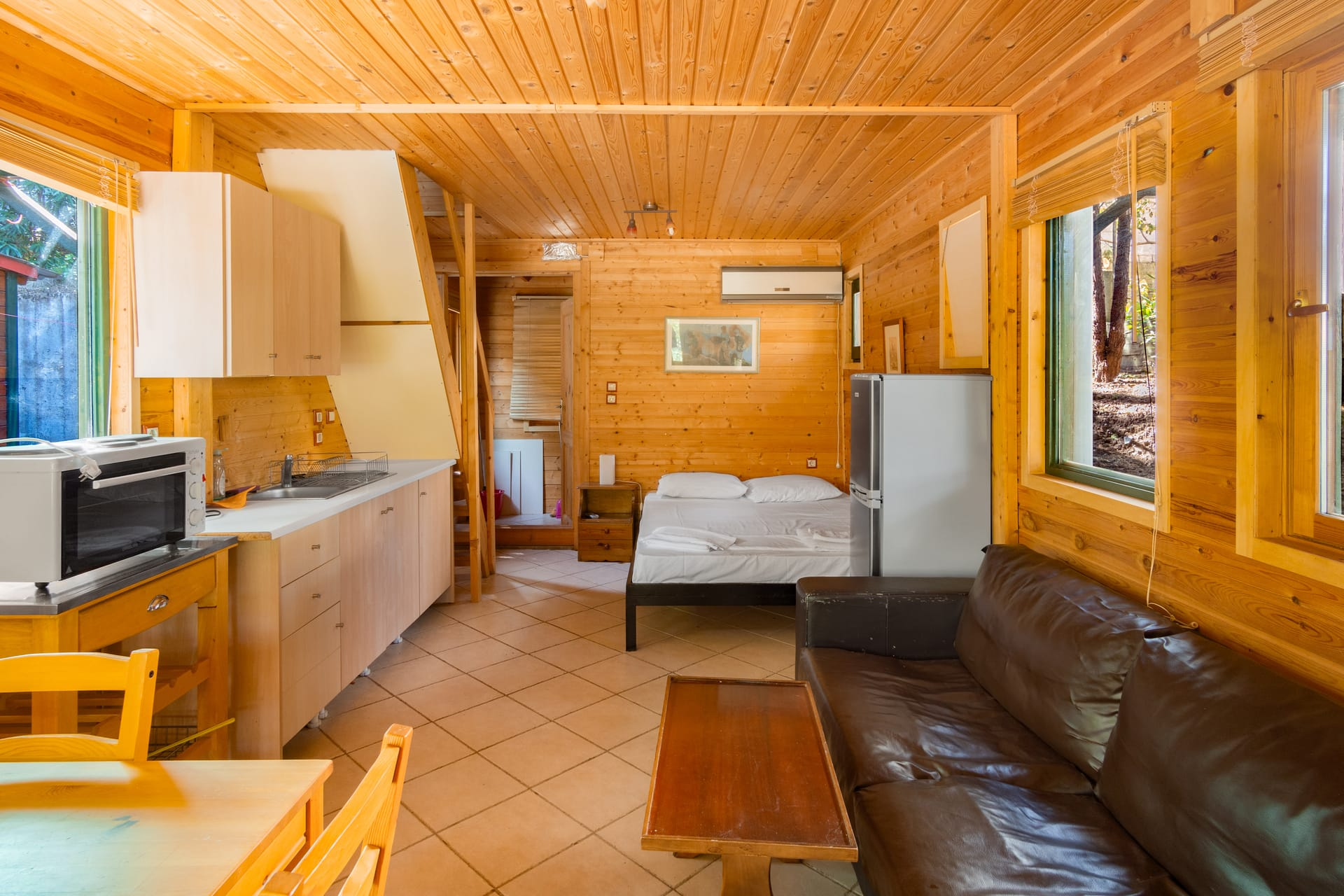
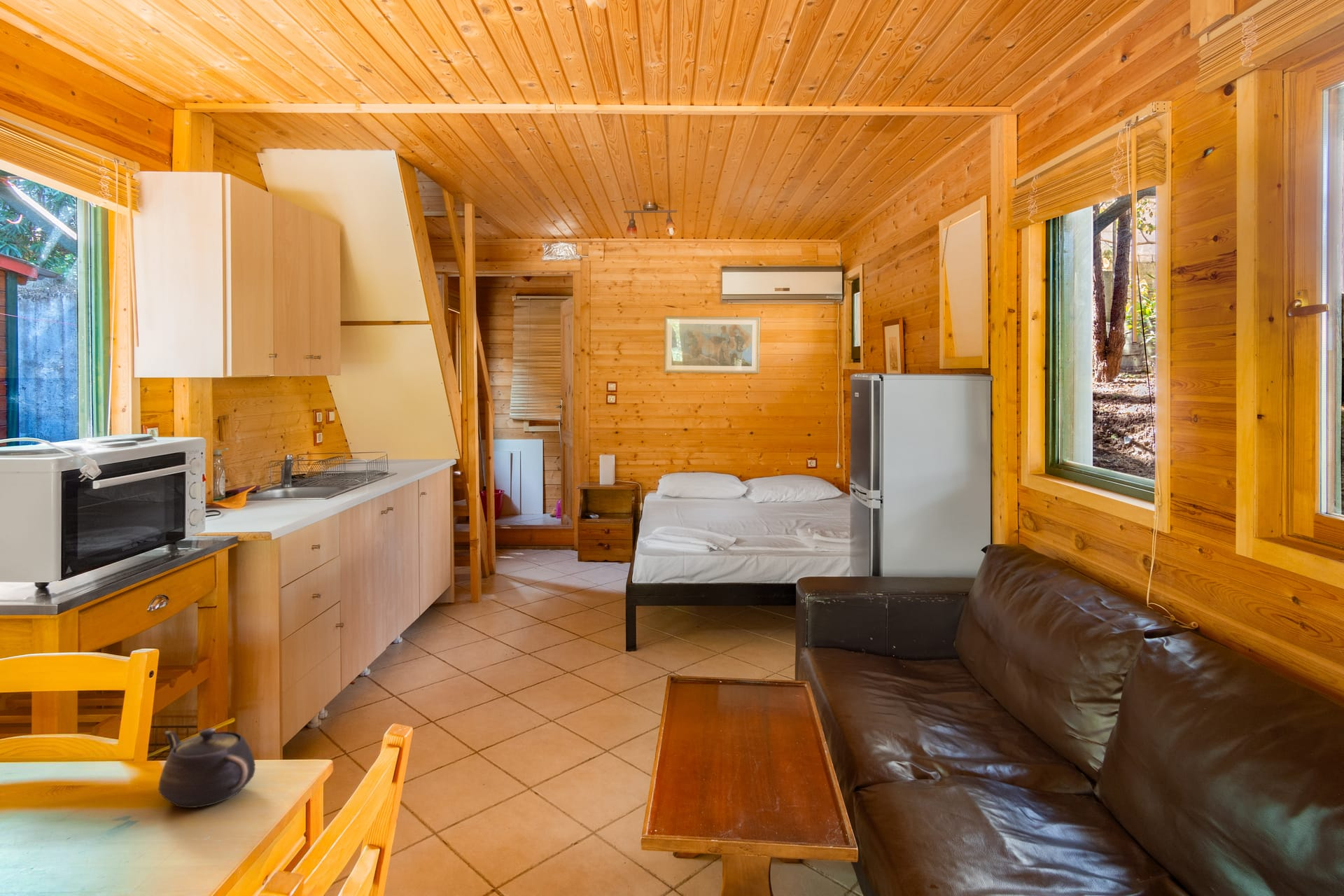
+ teapot (205, 761)
